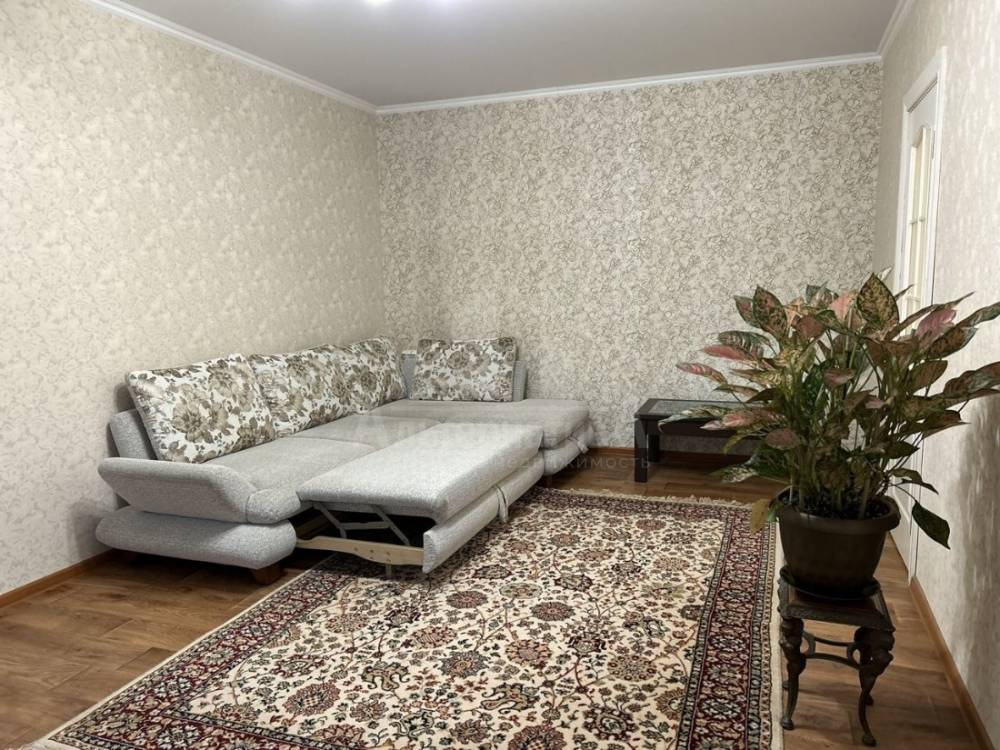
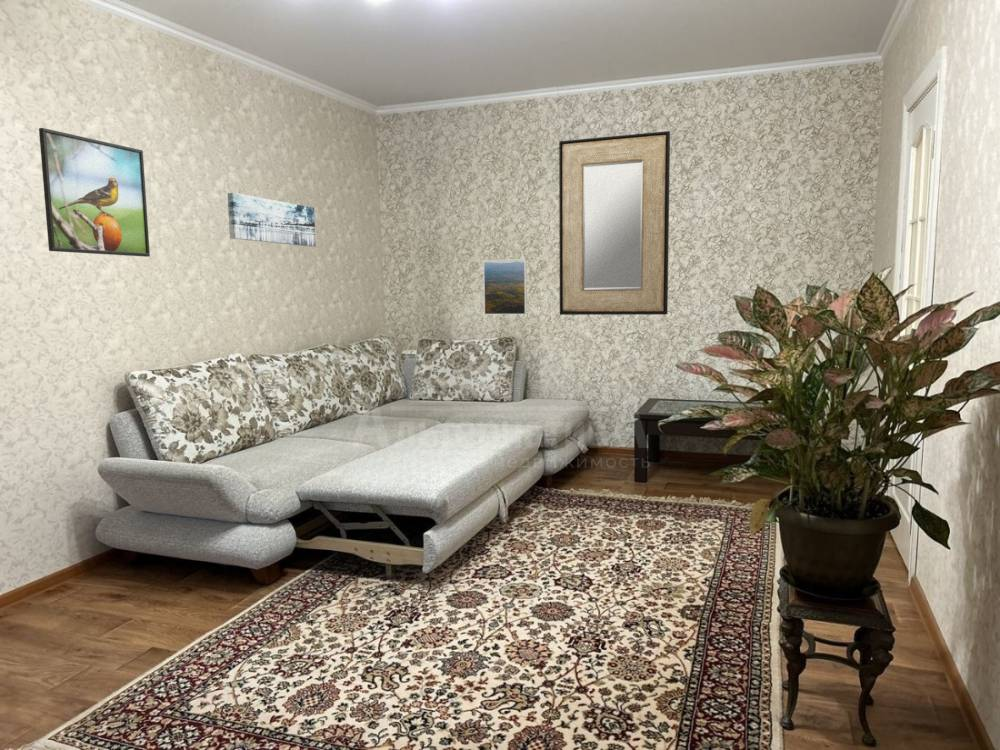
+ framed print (505, 287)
+ home mirror (612, 226)
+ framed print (98, 197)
+ wall art (275, 221)
